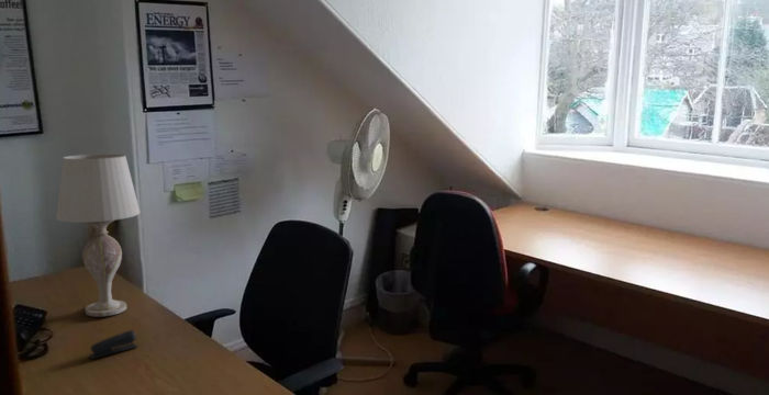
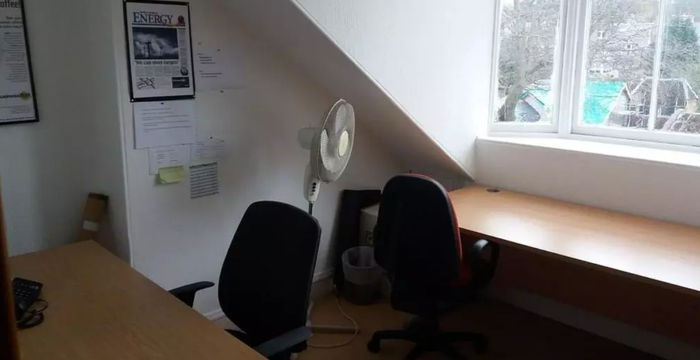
- stapler (112, 343)
- table lamp (100, 235)
